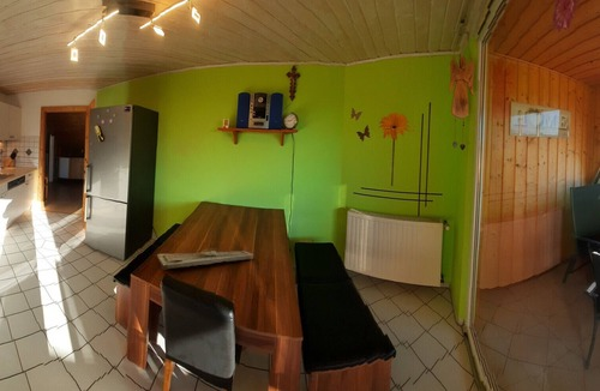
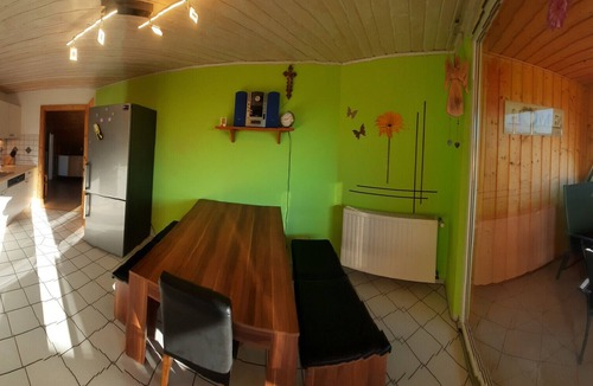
- cutting board (205, 252)
